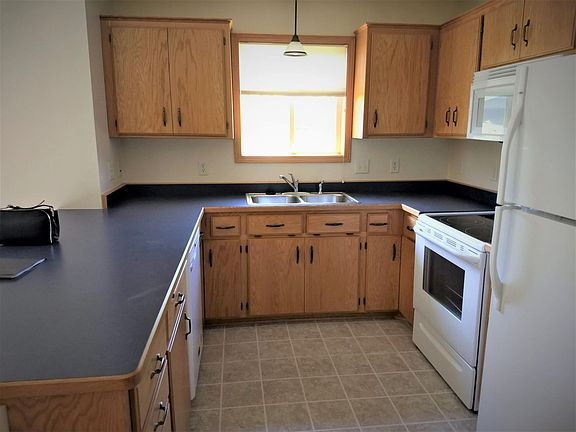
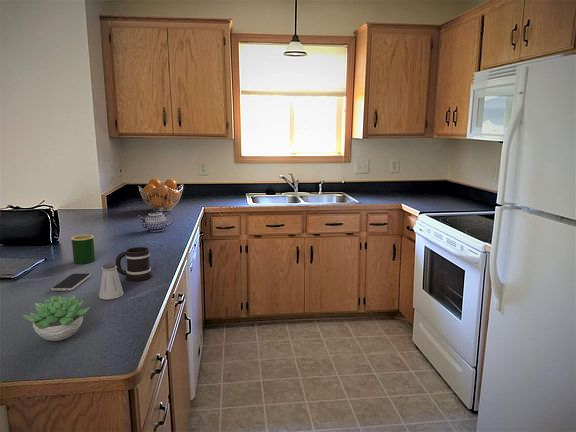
+ mug (84, 247)
+ teapot (155, 220)
+ saltshaker (110, 280)
+ mug (133, 263)
+ fruit basket (161, 194)
+ succulent plant (58, 319)
+ smartphone (72, 281)
